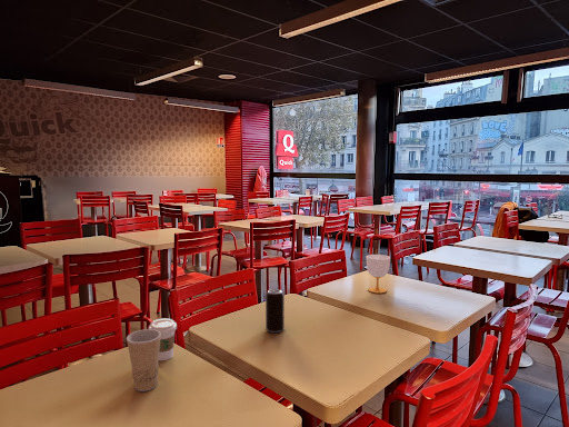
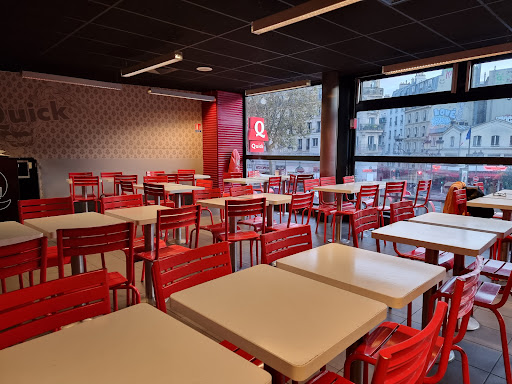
- paper cup (144, 360)
- beverage can (274, 310)
- coffee cup (162, 339)
- cup (377, 274)
